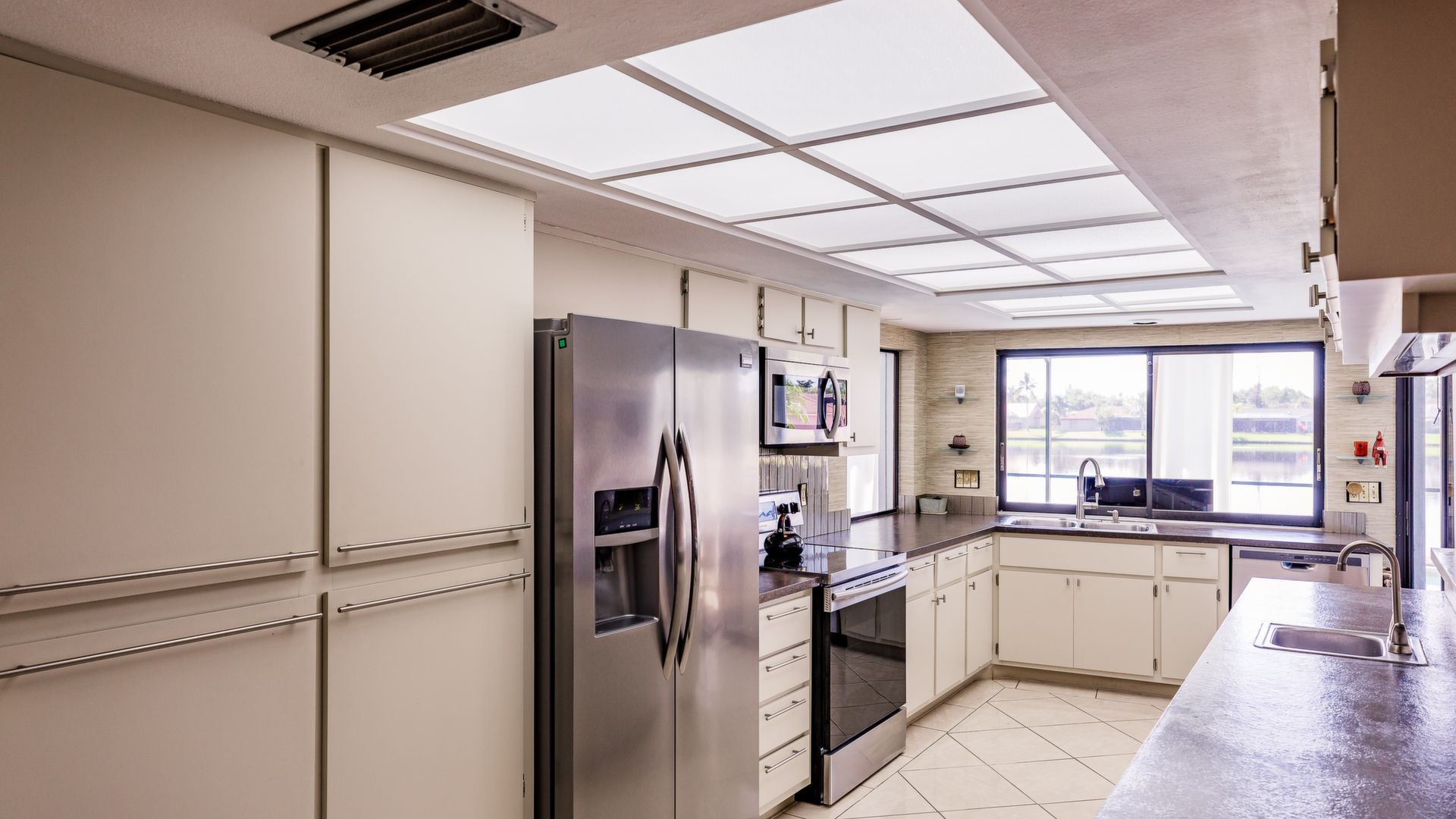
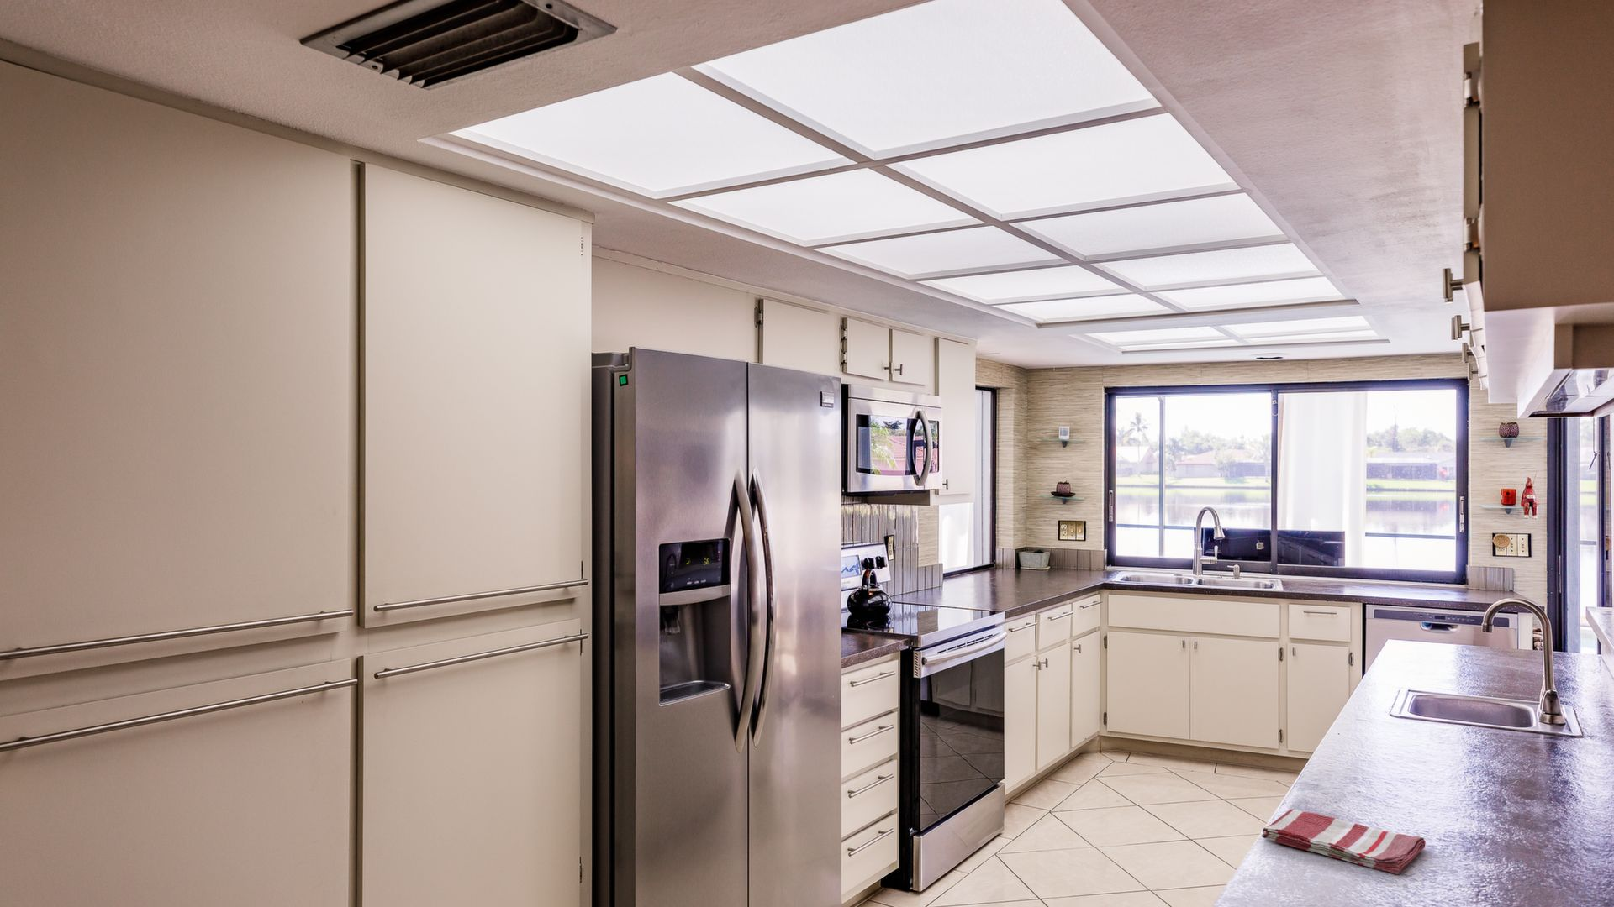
+ dish towel (1341, 836)
